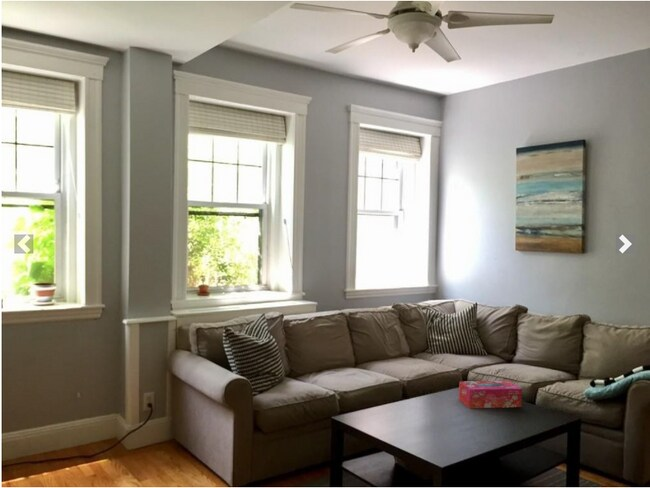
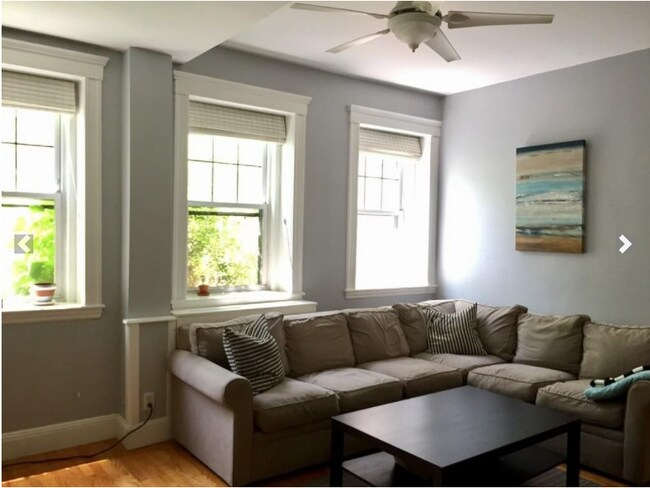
- tissue box (489, 394)
